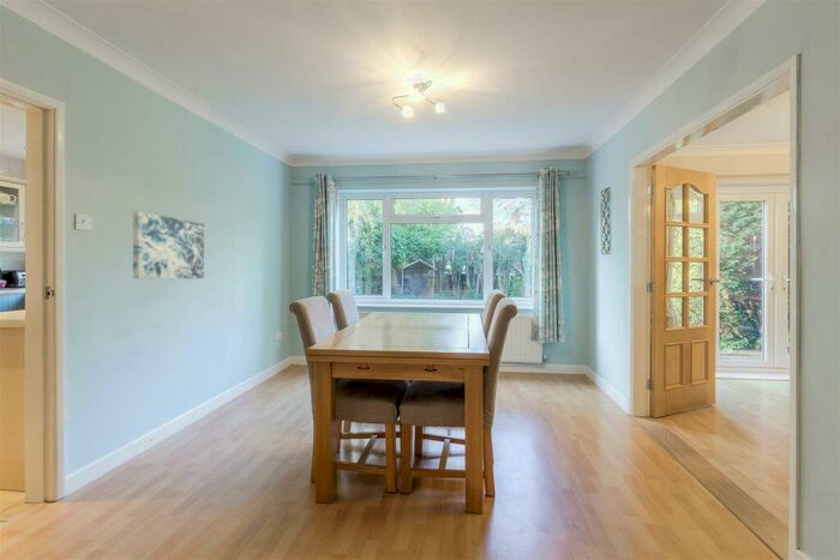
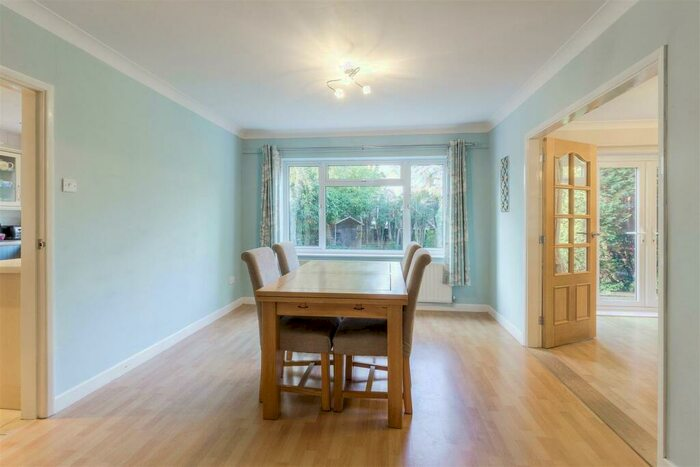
- wall art (172, 248)
